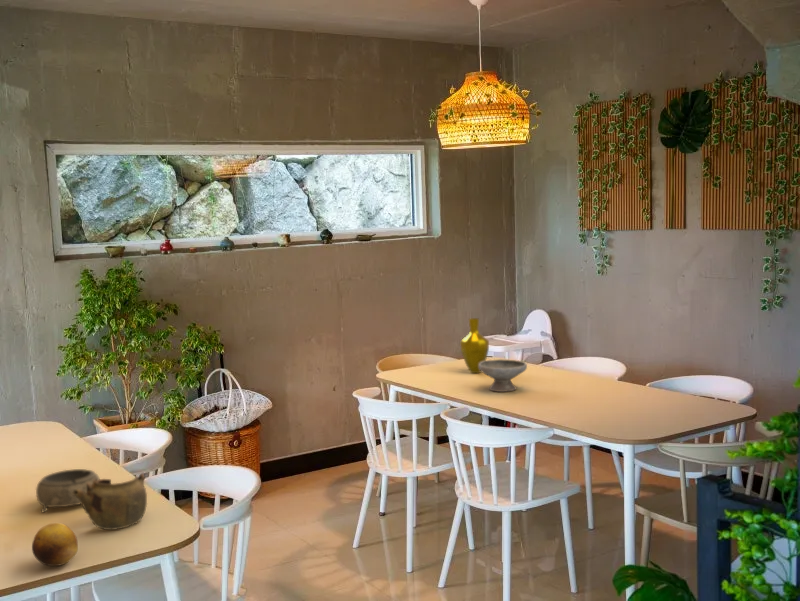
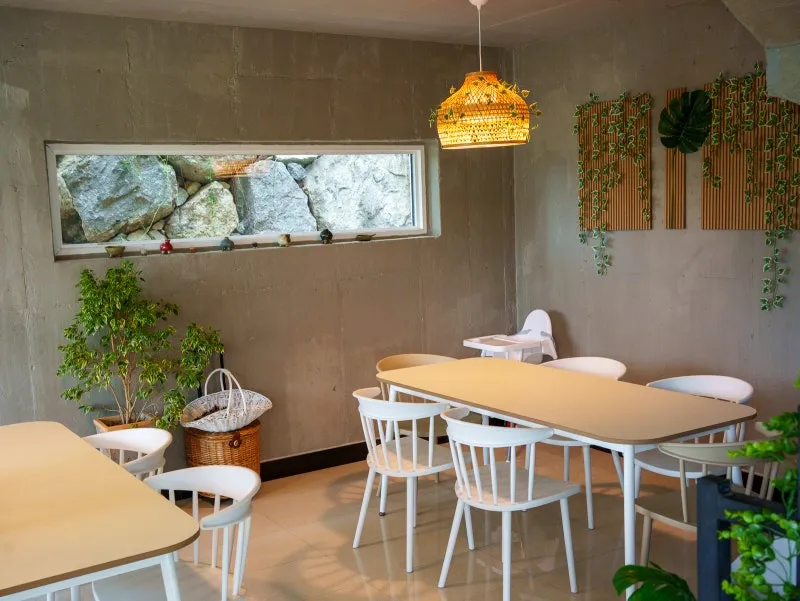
- fruit (54, 543)
- decorative bowl (71, 488)
- teapot (109, 501)
- bowl (503, 375)
- vase (474, 345)
